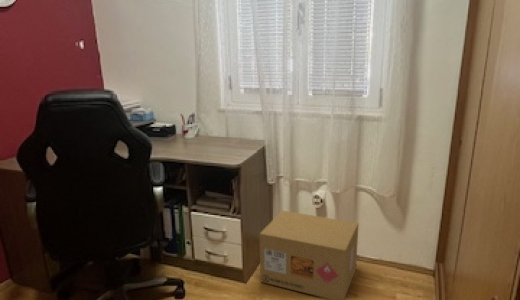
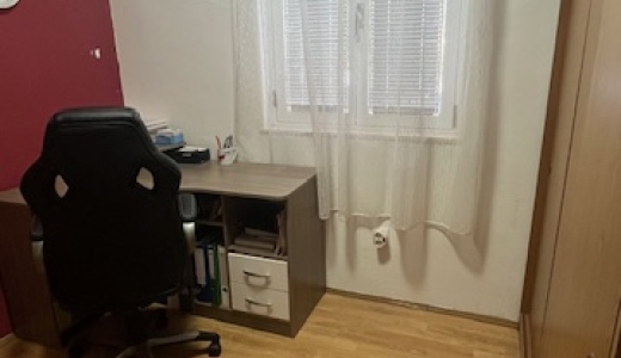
- cardboard box (309, 252)
